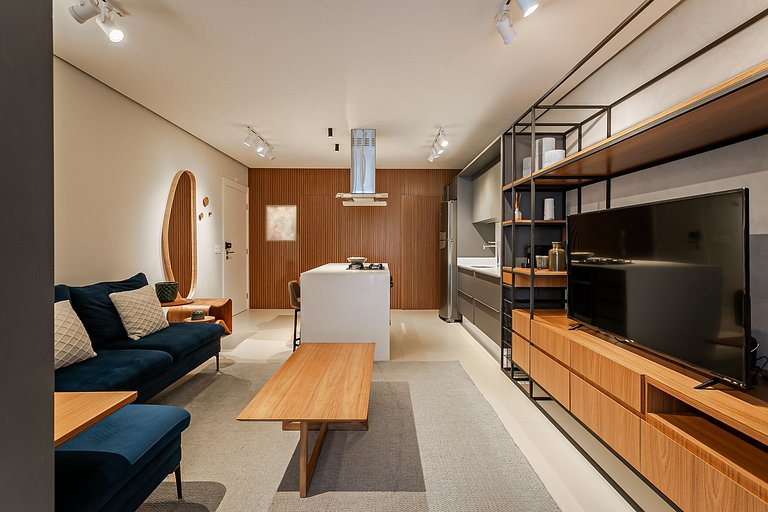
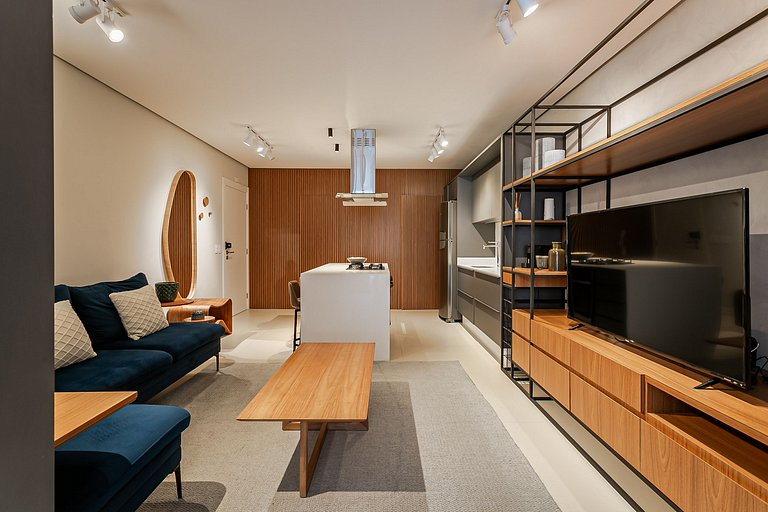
- wall art (281, 223)
